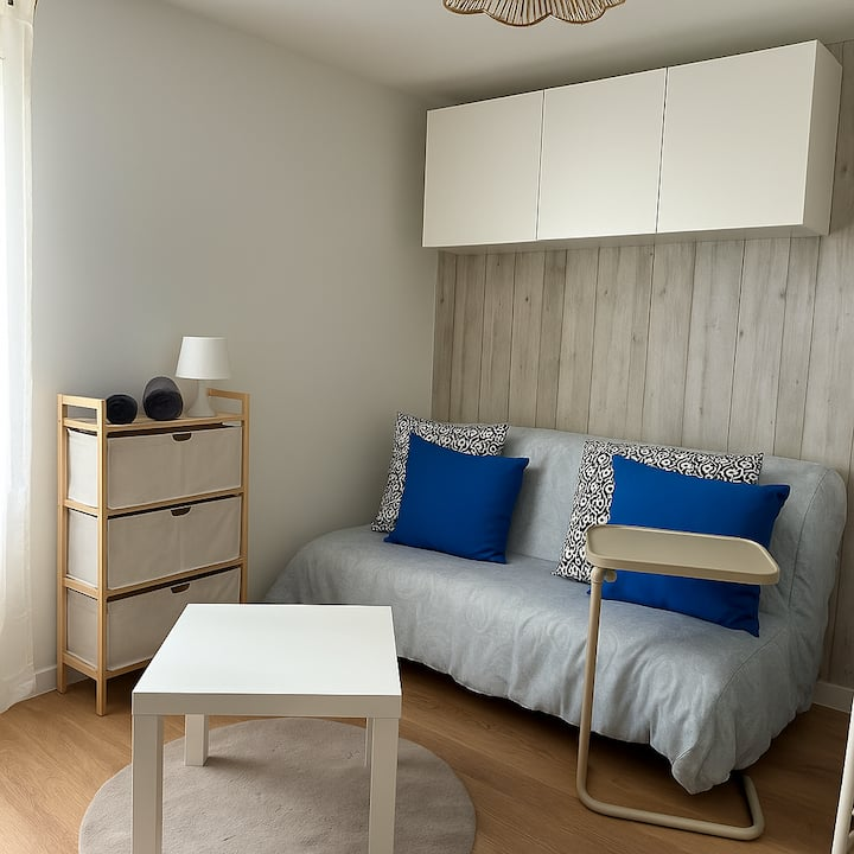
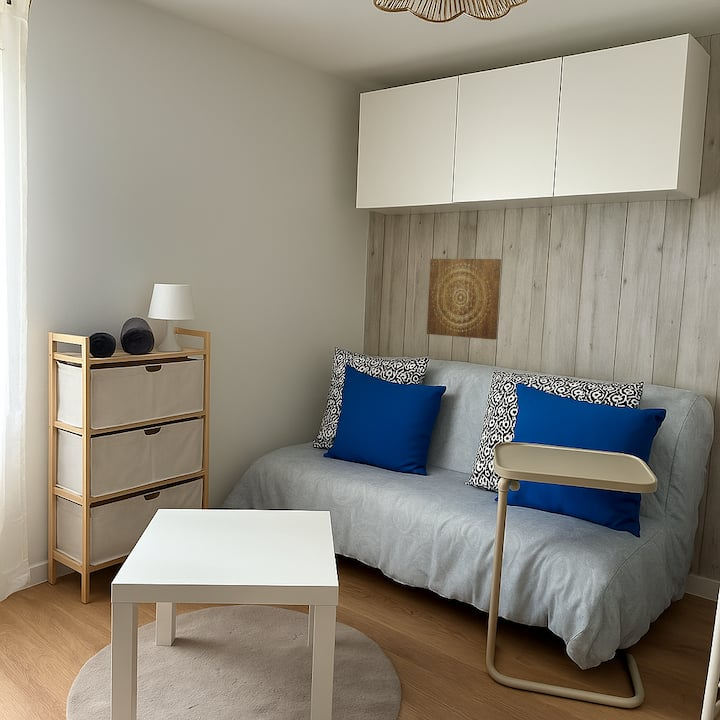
+ wall art (462, 297)
